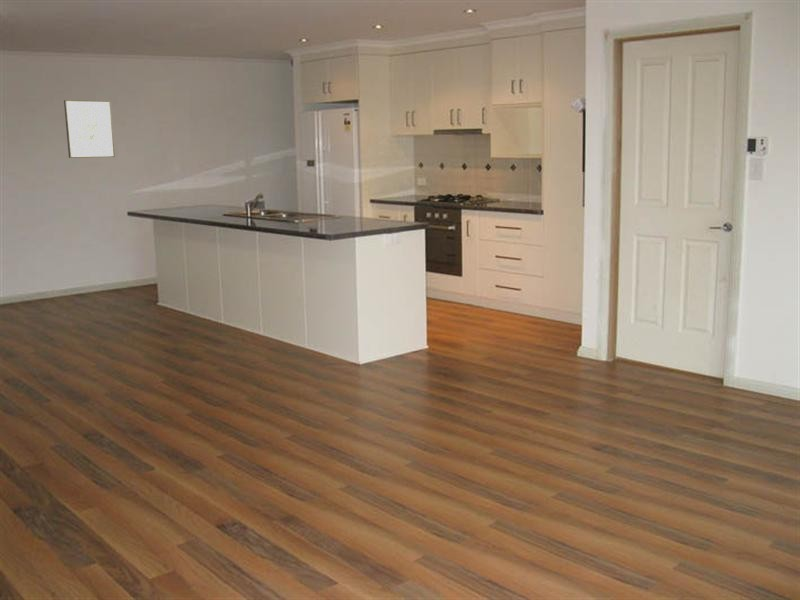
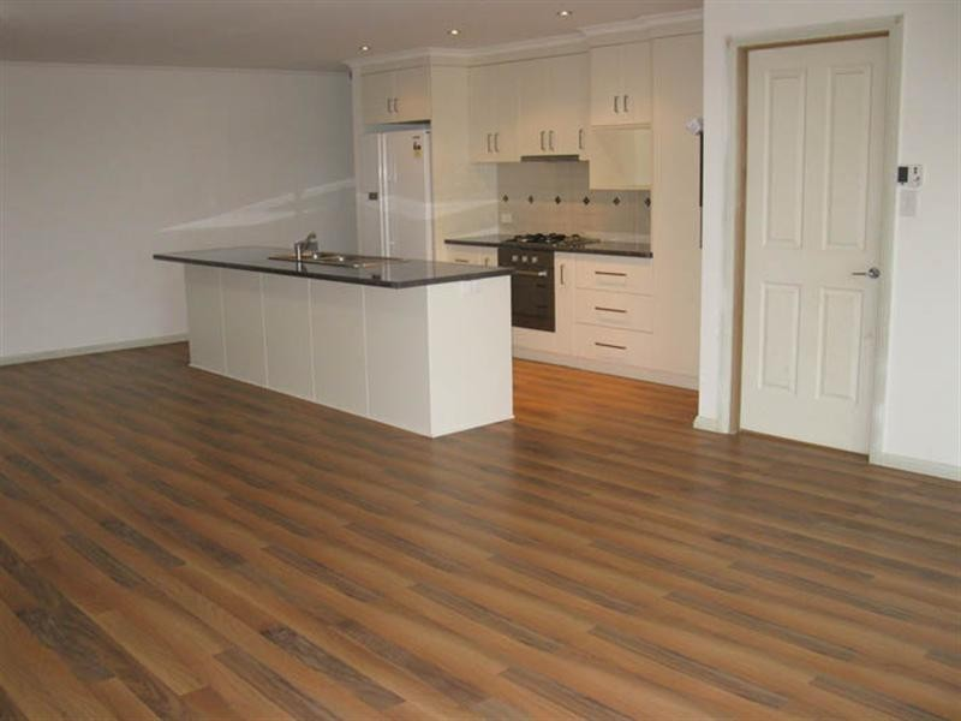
- wall art (89, 129)
